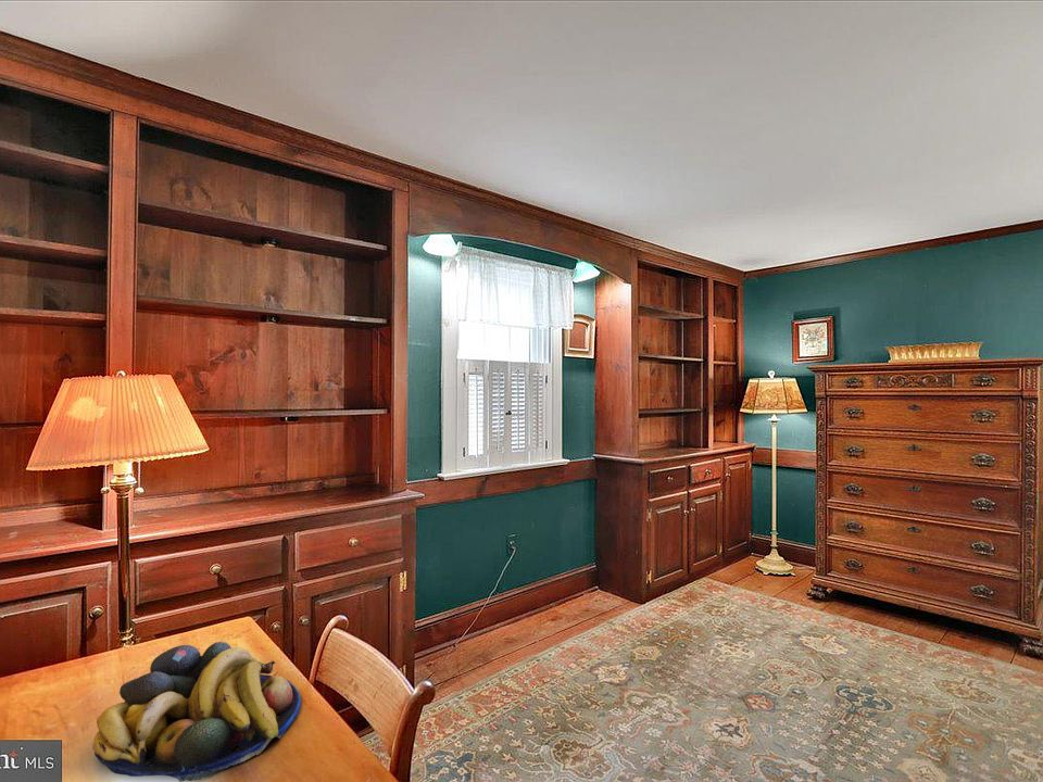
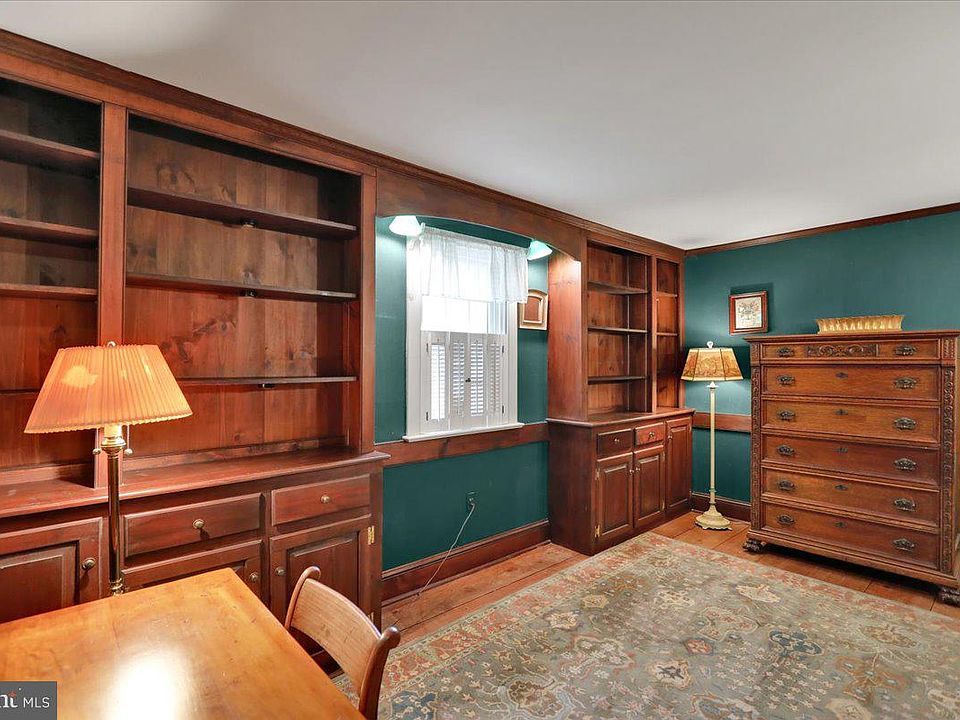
- fruit bowl (208, 689)
